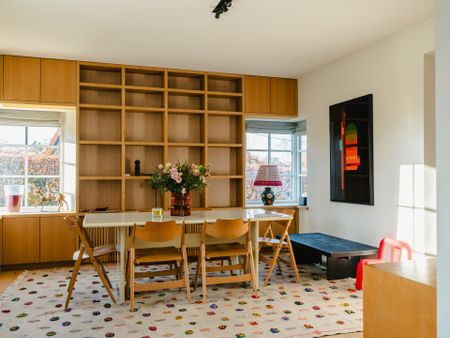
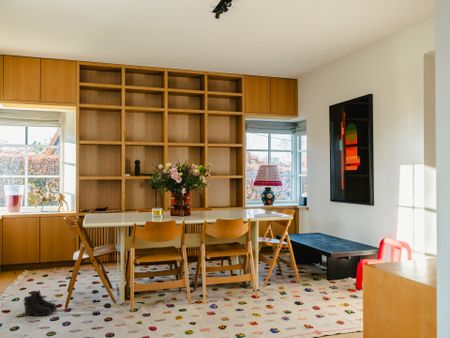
+ boots (40, 302)
